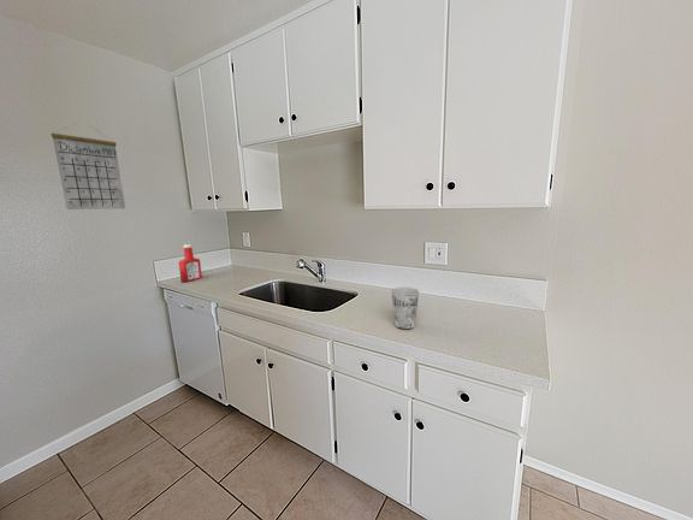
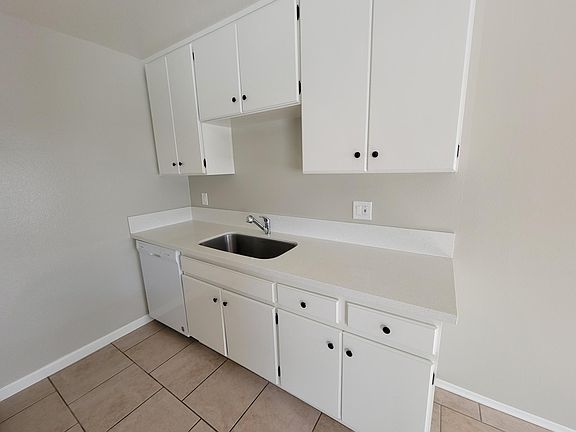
- calendar (90, 165)
- cup (404, 308)
- soap bottle (189, 262)
